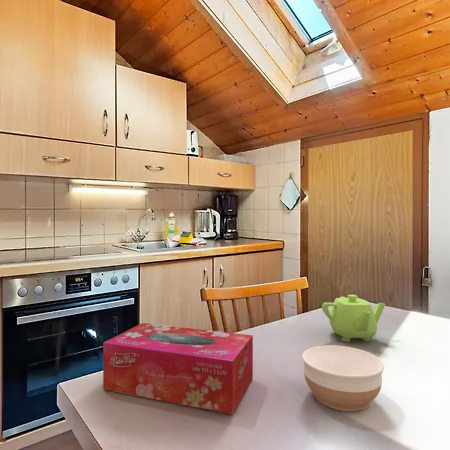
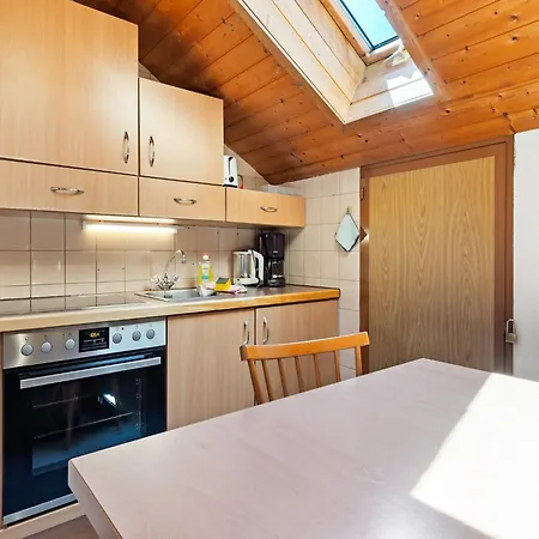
- tissue box (180, 361)
- bowl (341, 377)
- teapot (353, 316)
